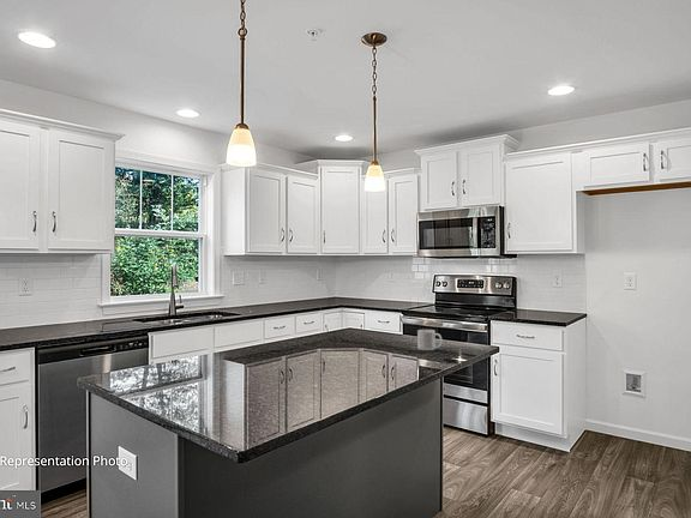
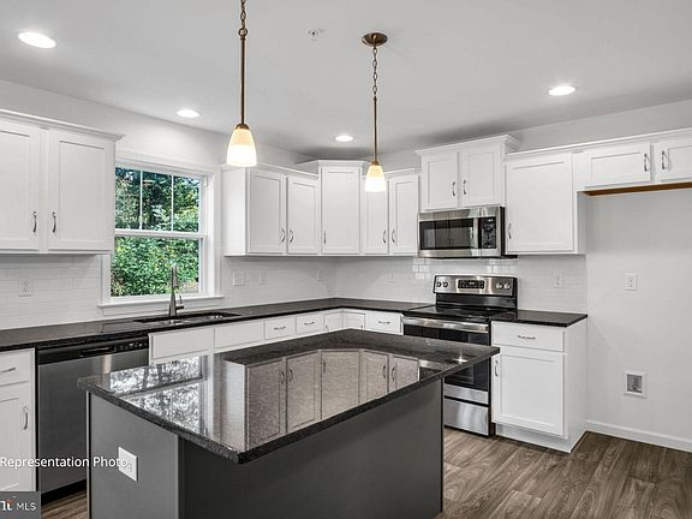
- mug (429, 339)
